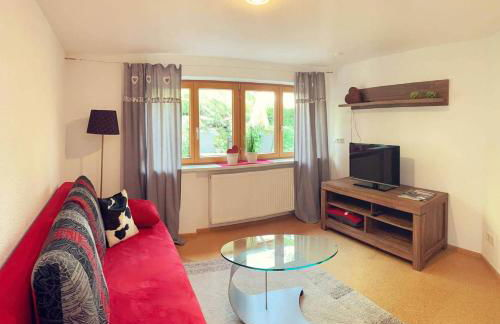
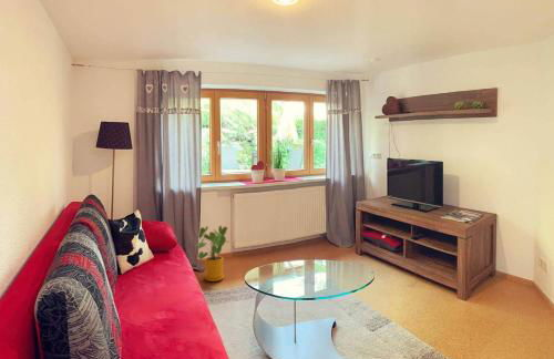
+ house plant (212, 253)
